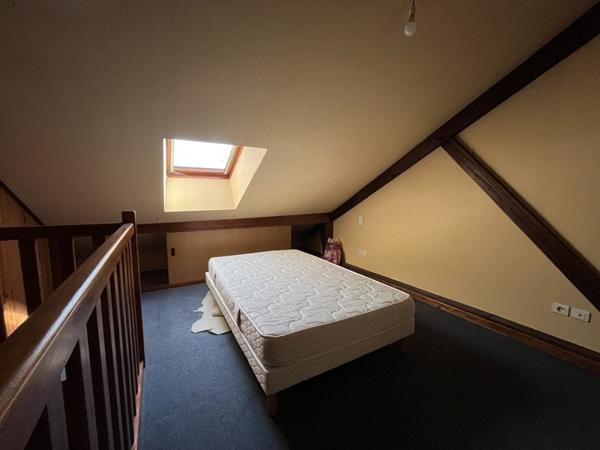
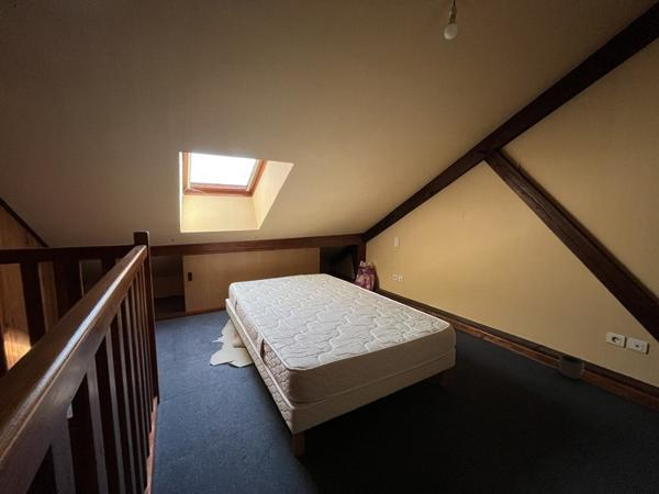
+ planter (570, 368)
